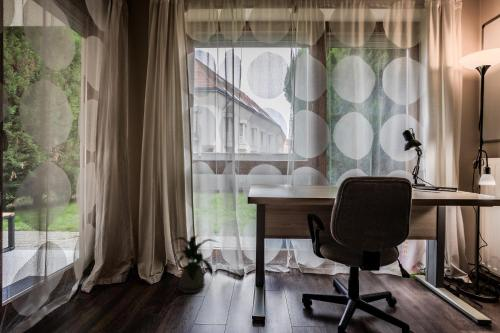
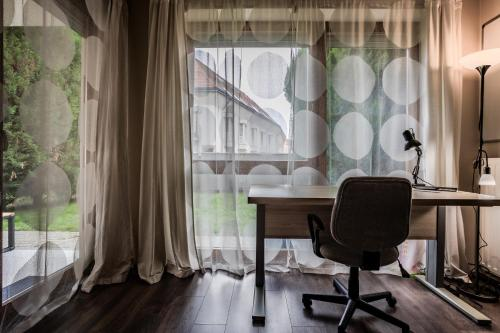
- house plant (194, 257)
